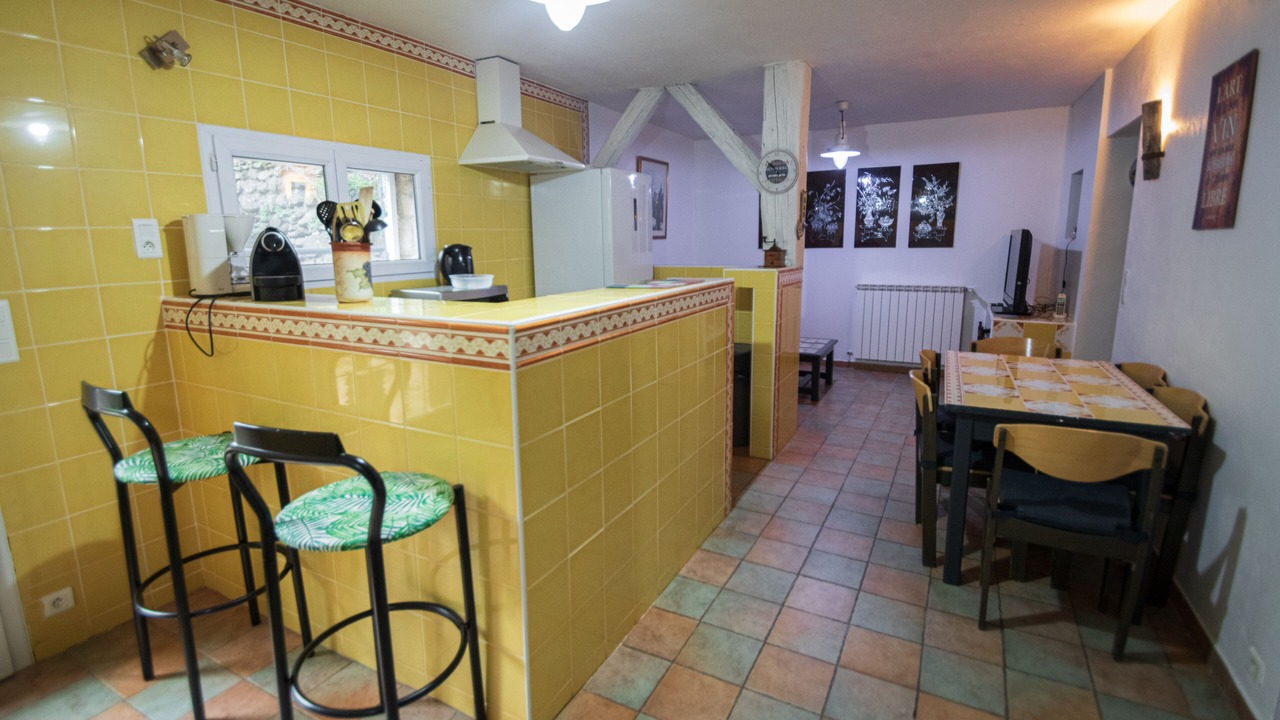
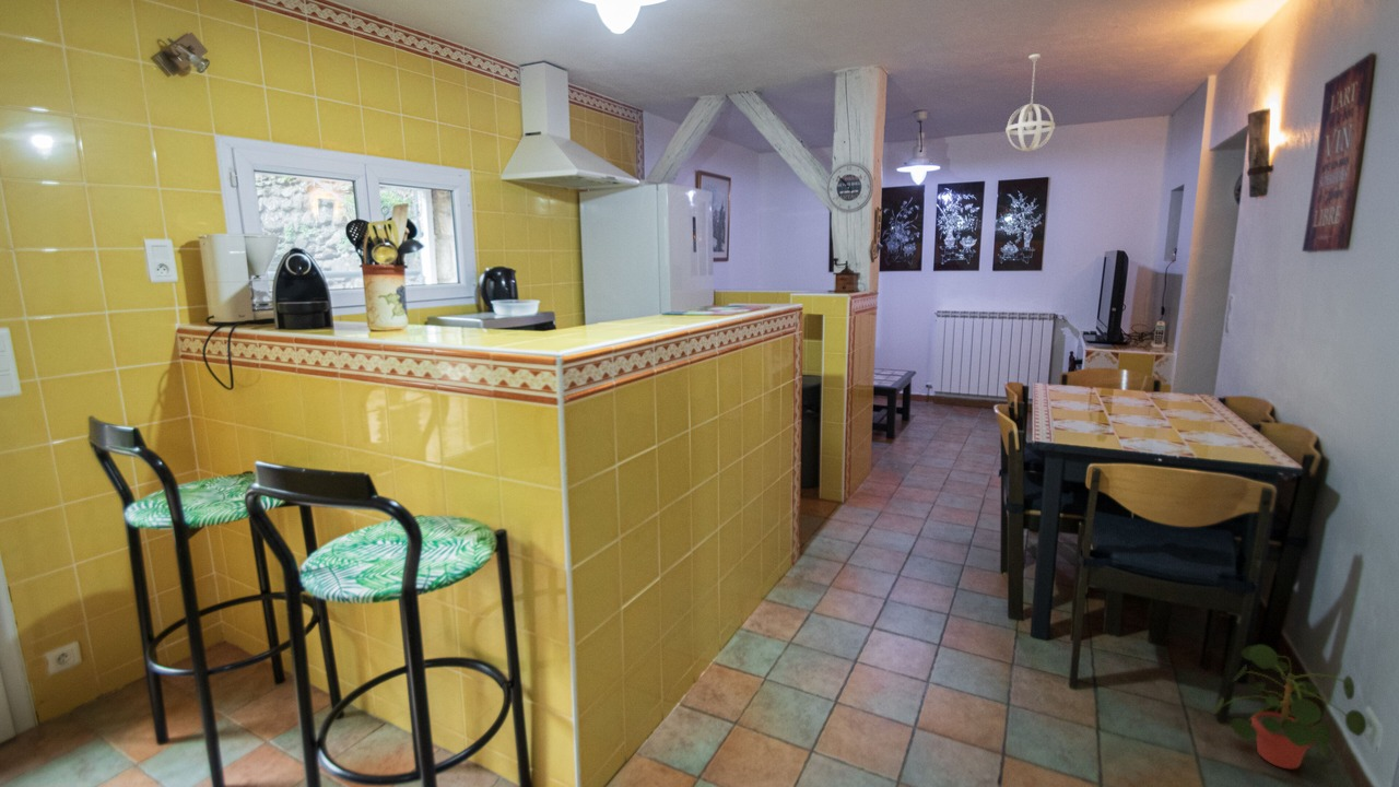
+ pendant light (1031, 104)
+ potted plant (1284, 705)
